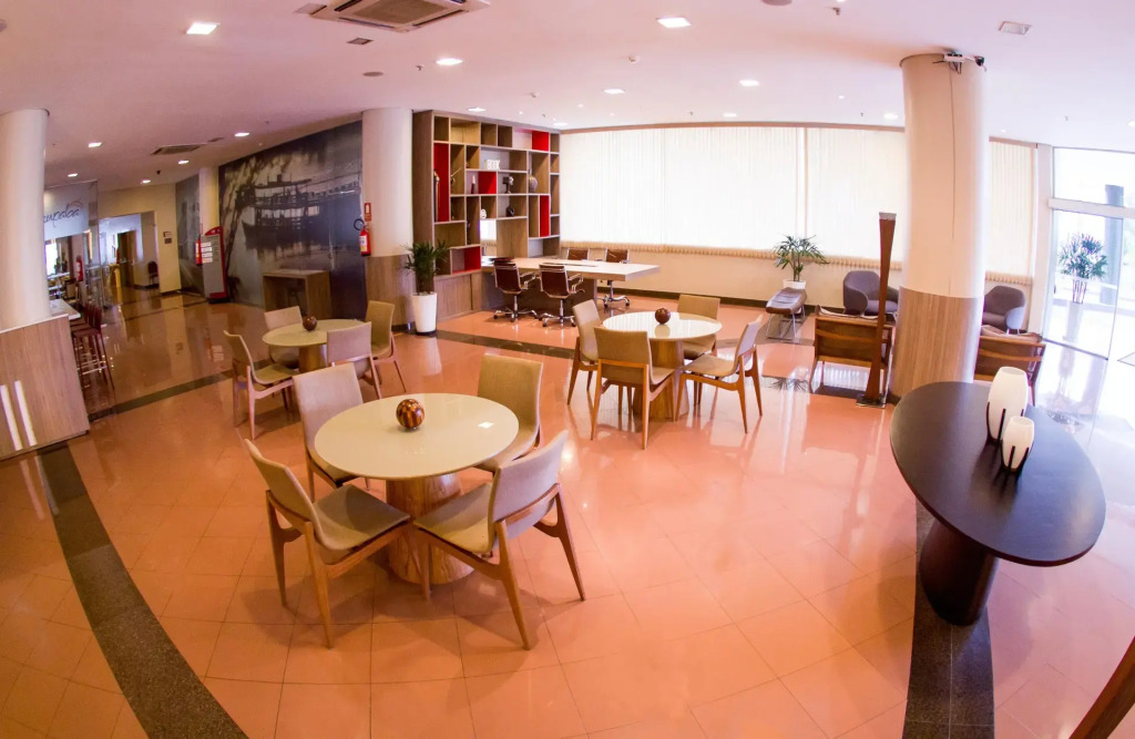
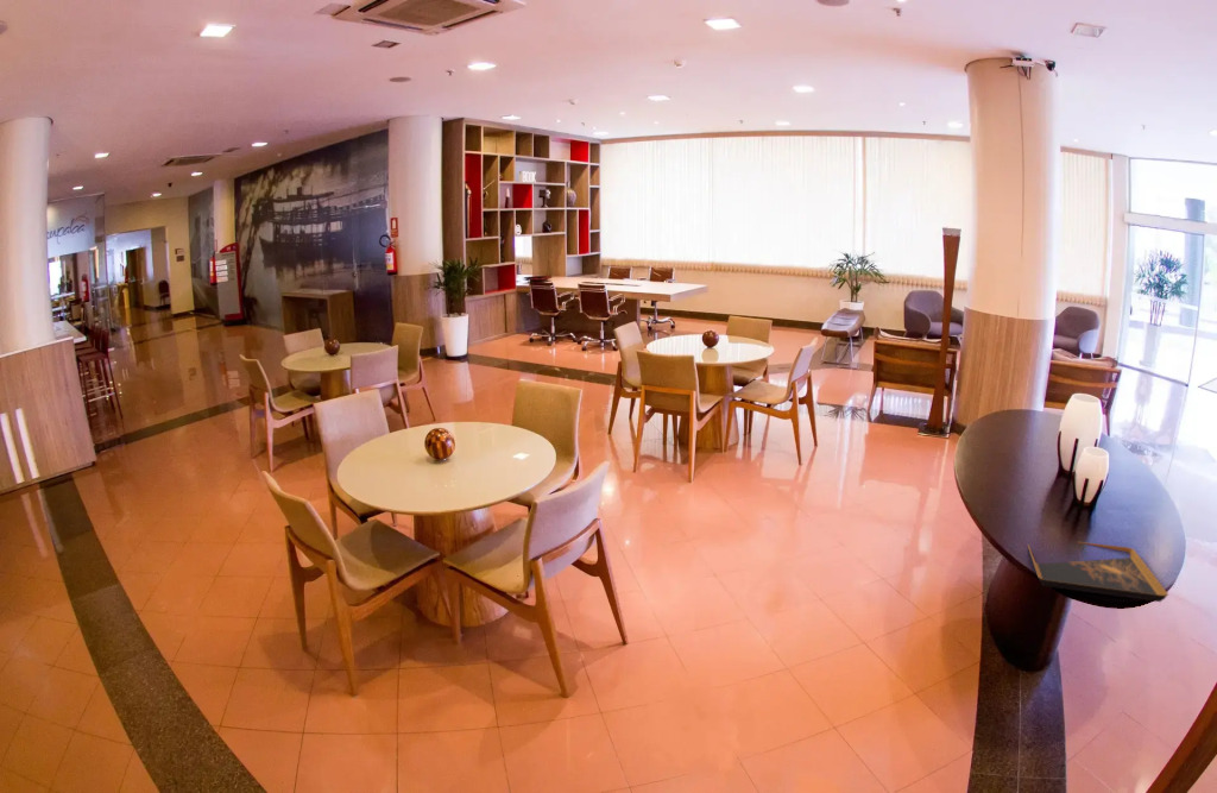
+ decorative tray (1087, 566)
